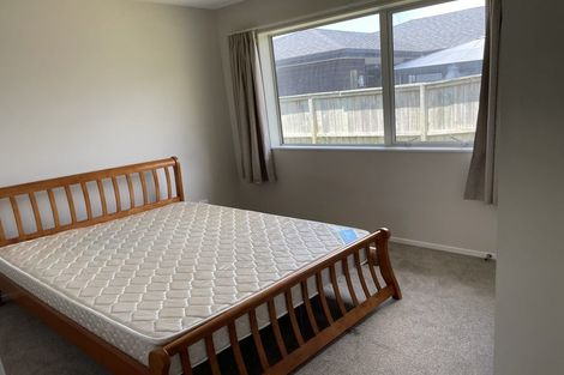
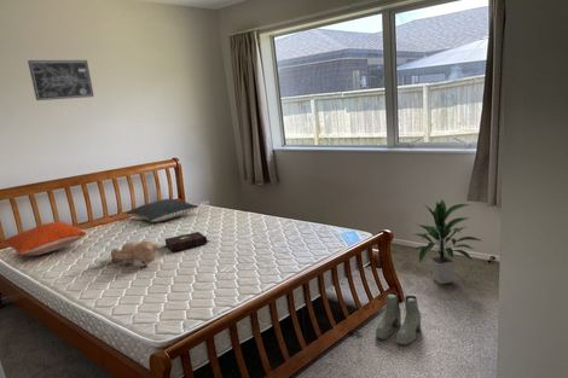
+ teddy bear (134, 251)
+ pillow (162, 209)
+ wall art (62, 78)
+ indoor plant (441, 239)
+ boots (398, 315)
+ book (189, 240)
+ pillow (44, 238)
